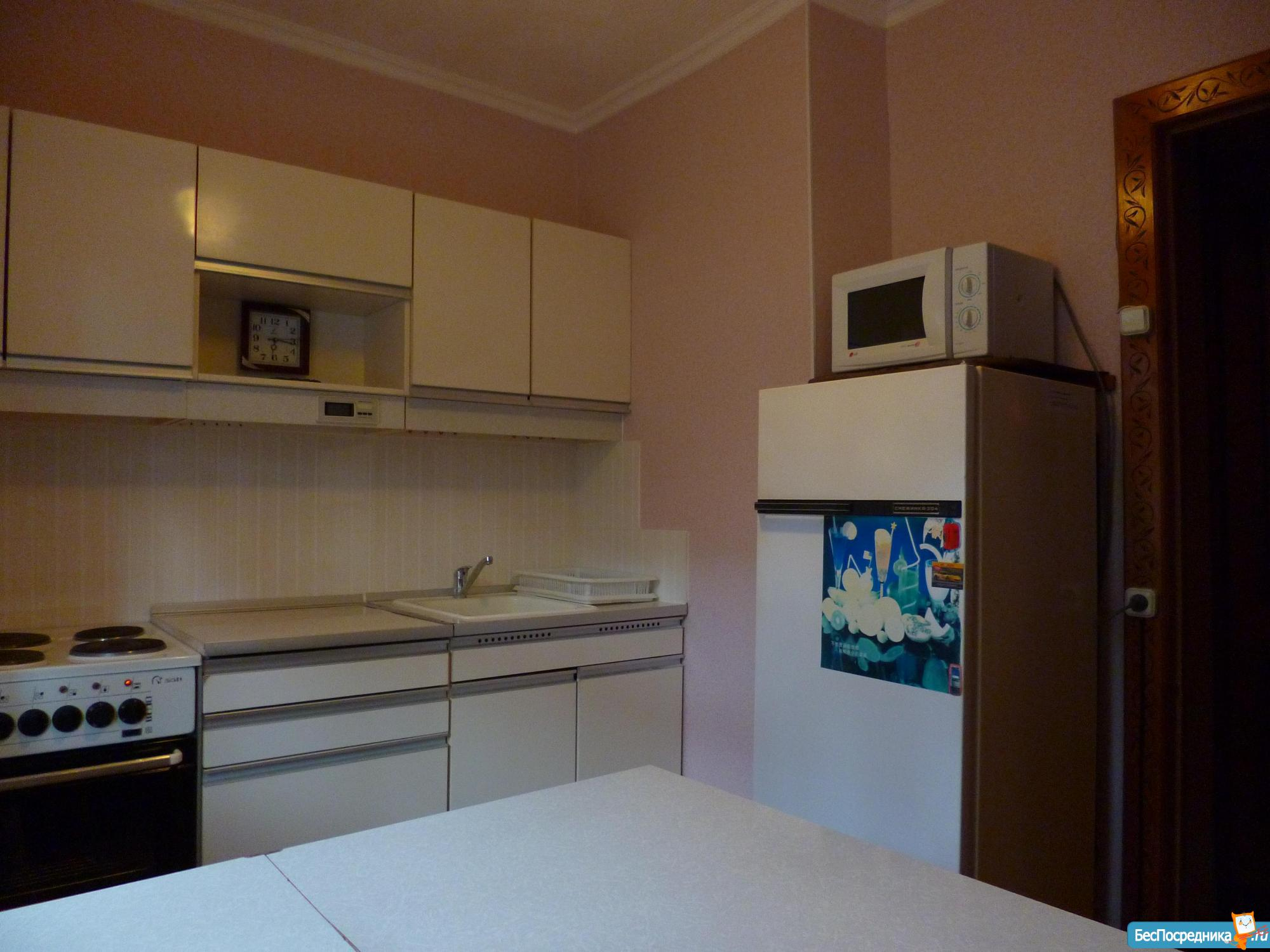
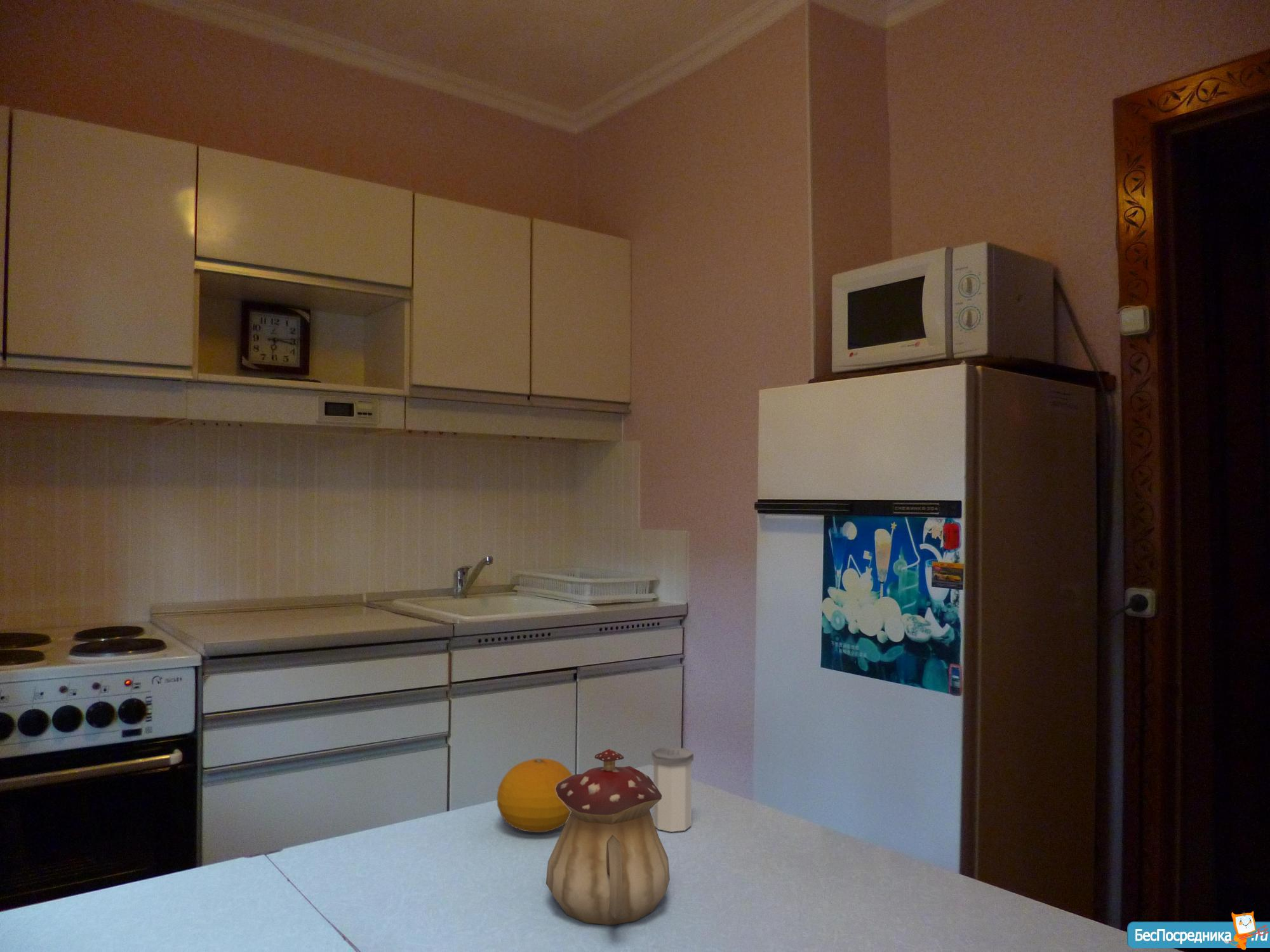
+ teapot (609, 828)
+ salt shaker (672, 788)
+ fruit (538, 793)
